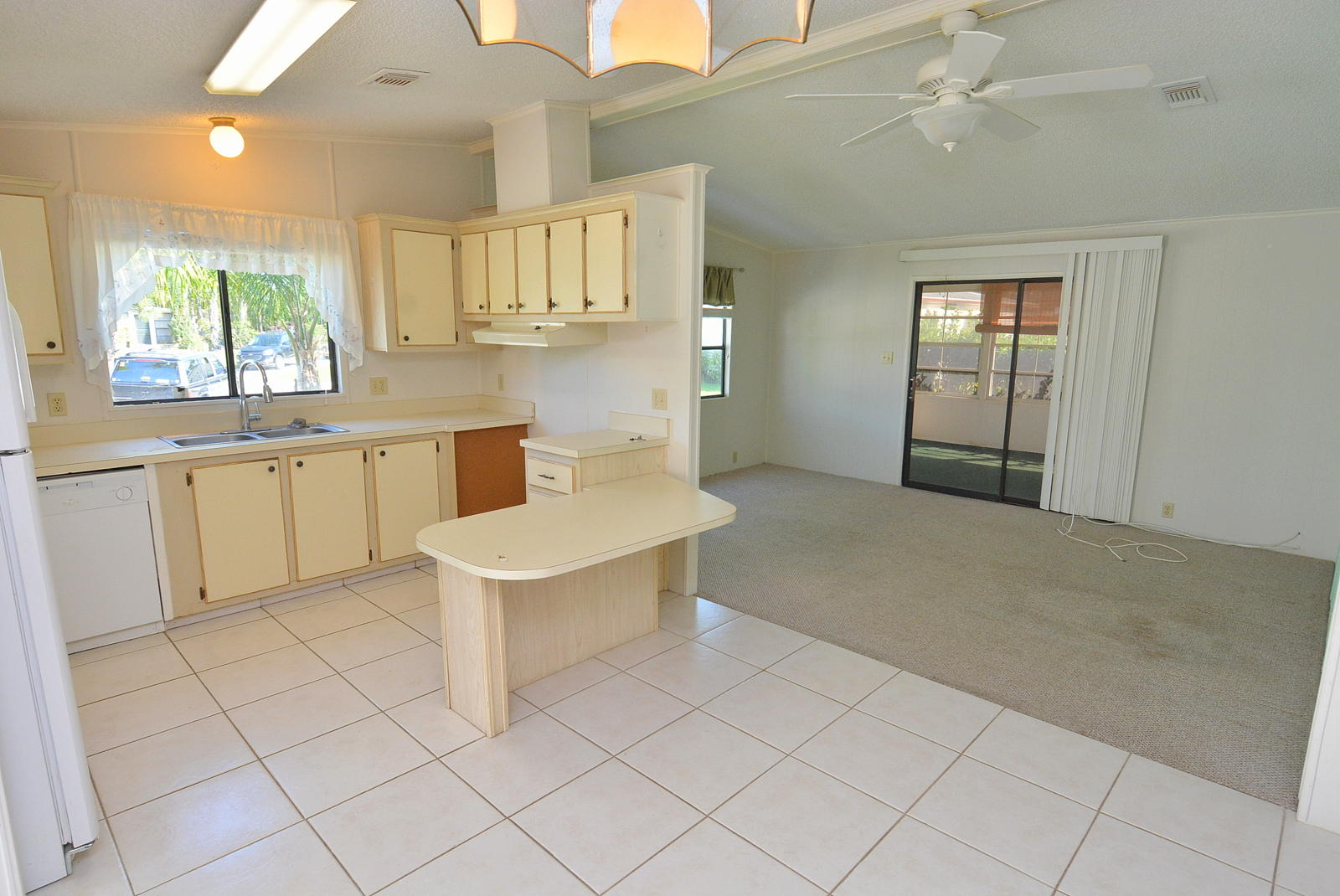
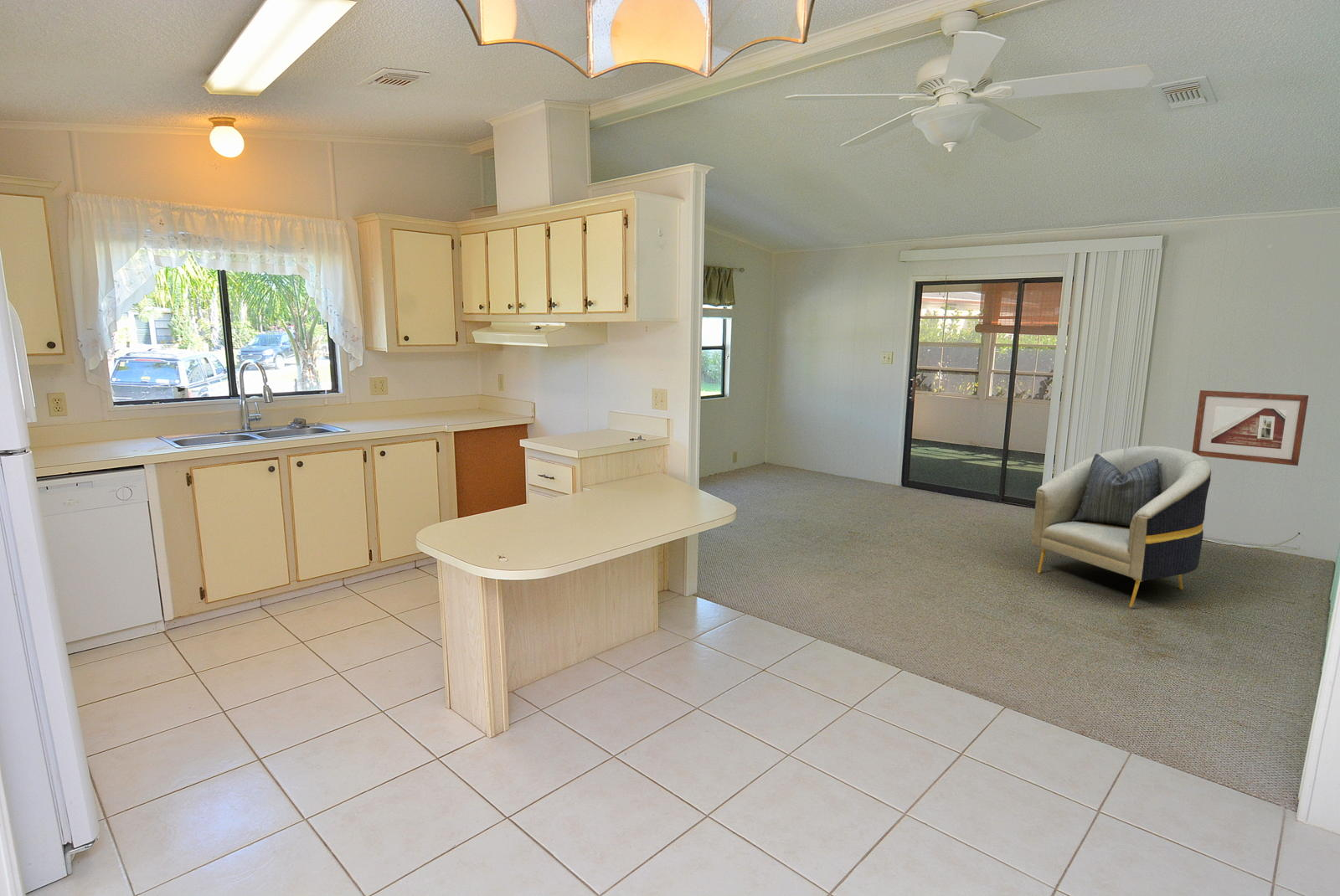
+ armchair (1126, 517)
+ picture frame (1247, 426)
